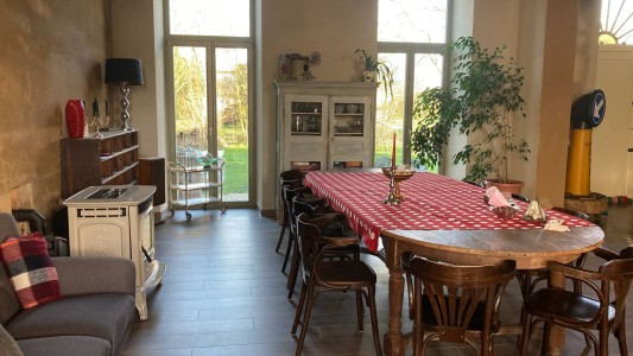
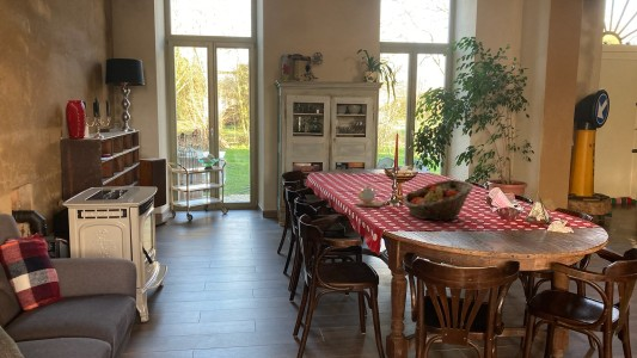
+ fruit basket (437, 198)
+ teapot (369, 195)
